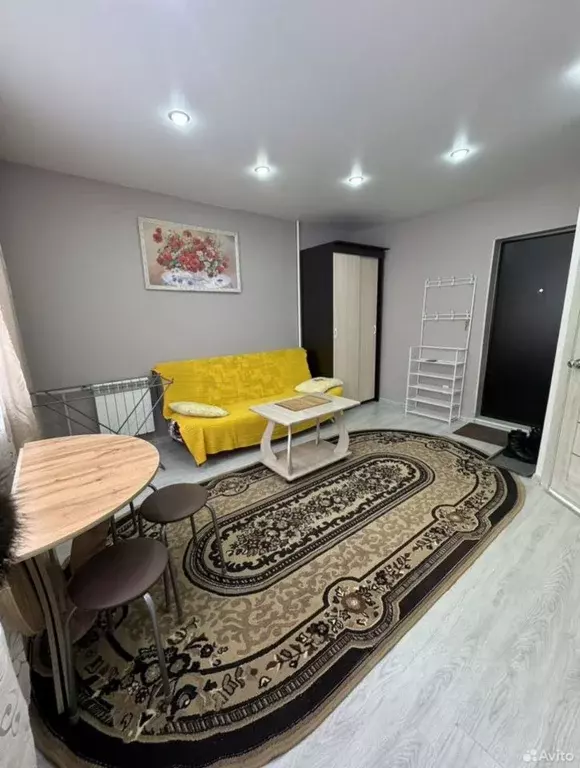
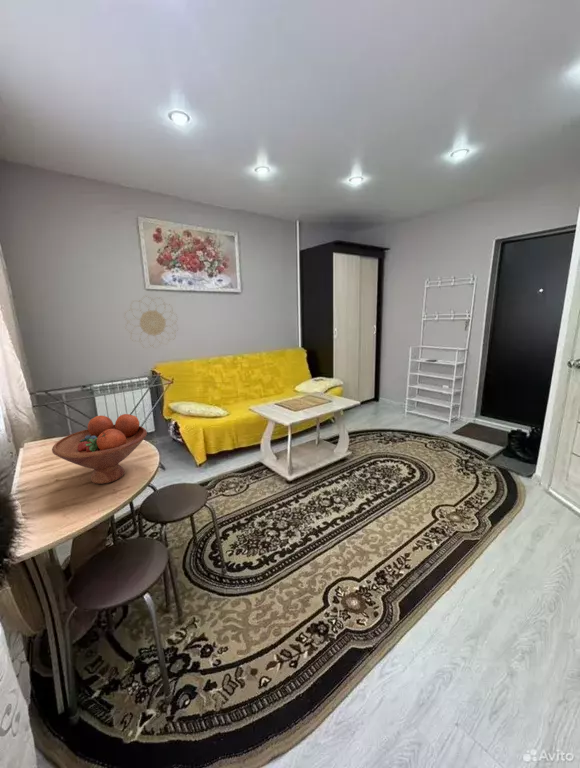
+ decorative wall piece (152, 322)
+ fruit bowl (104, 450)
